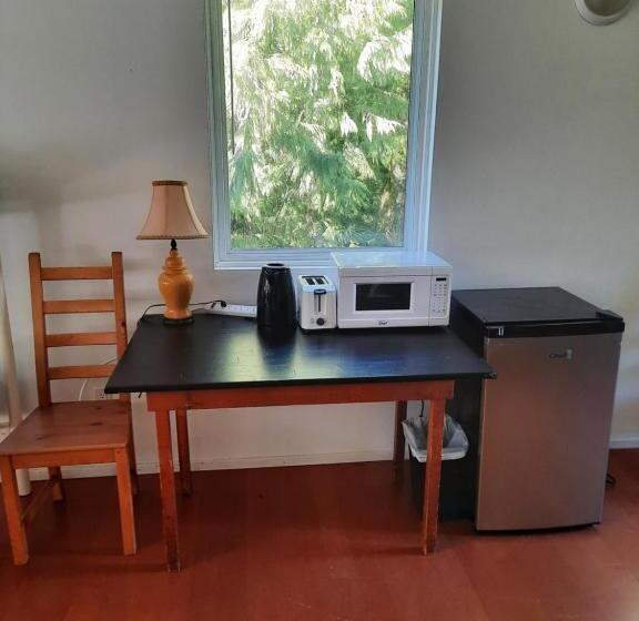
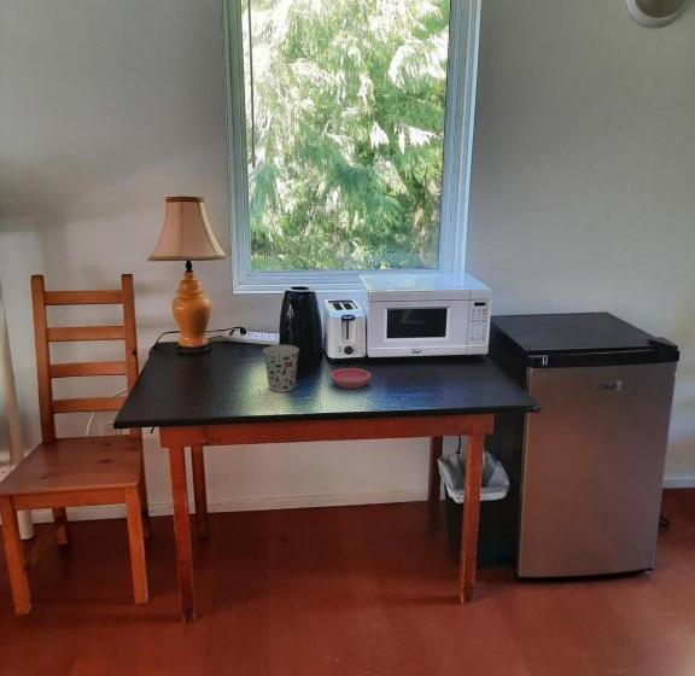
+ saucer (350, 378)
+ cup (281, 368)
